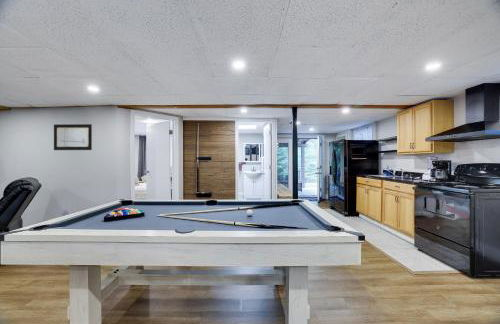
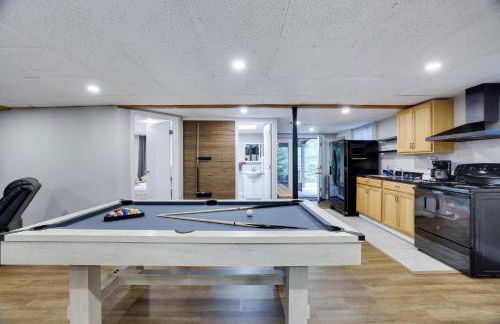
- wall art (72, 137)
